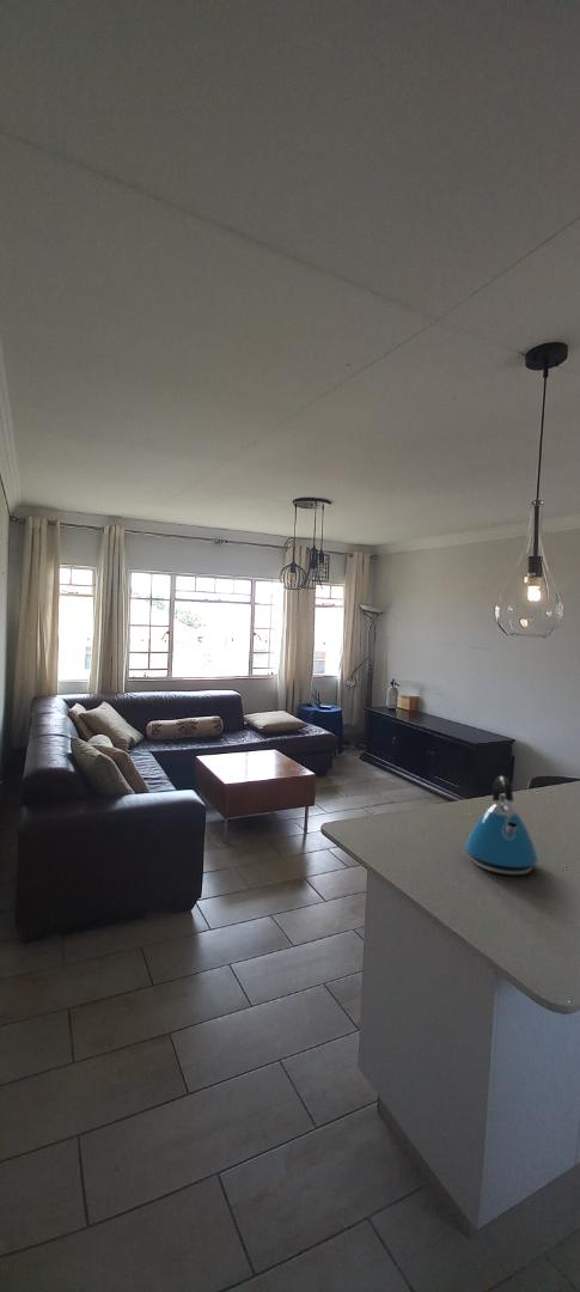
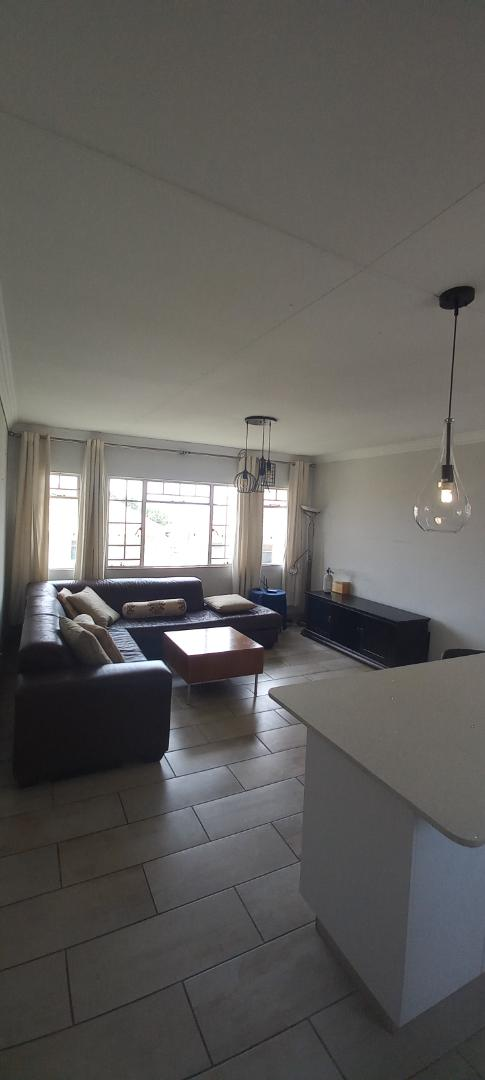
- kettle (501, 818)
